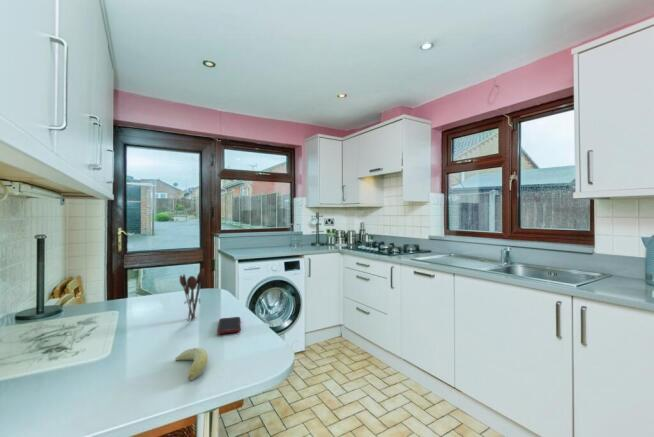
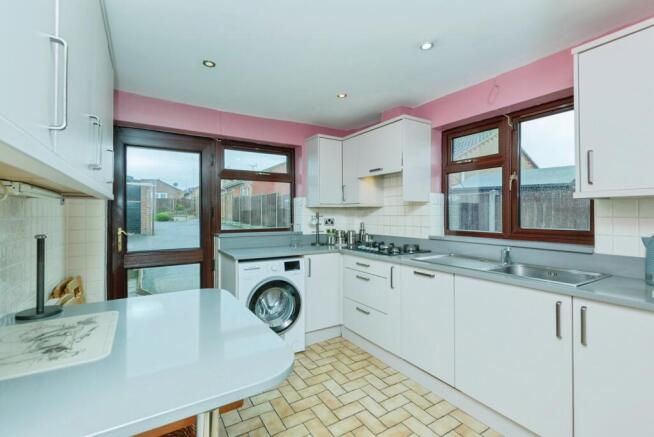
- utensil holder (193, 293)
- fruit (191, 359)
- cell phone (229, 324)
